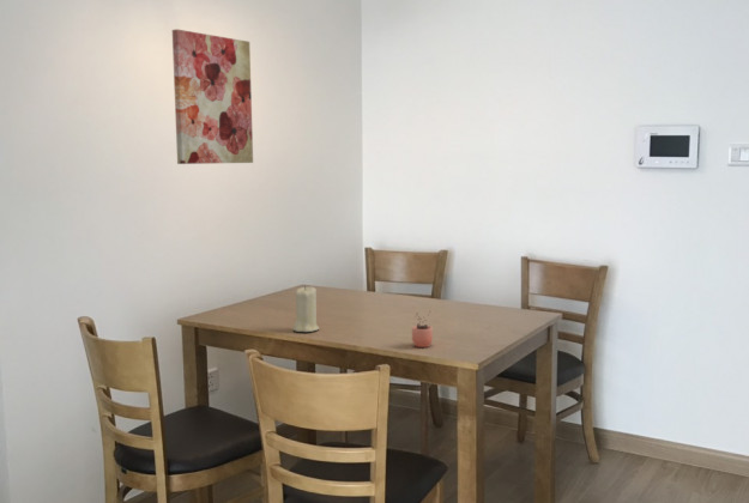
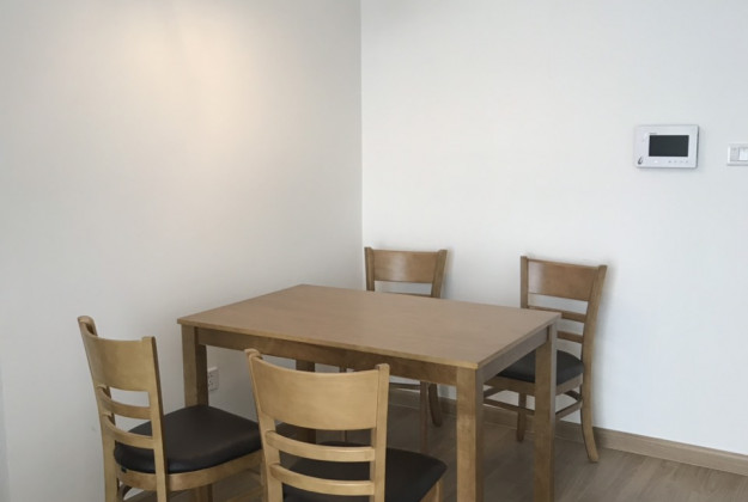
- cocoa (423, 327)
- candle (306, 307)
- wall art (215, 99)
